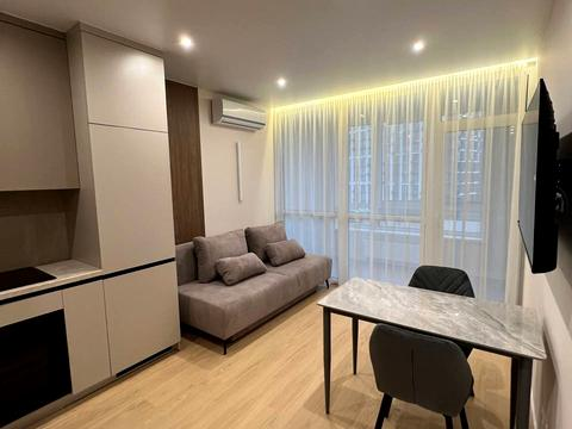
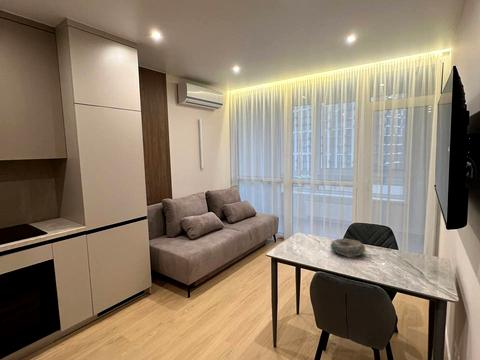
+ decorative bowl (347, 247)
